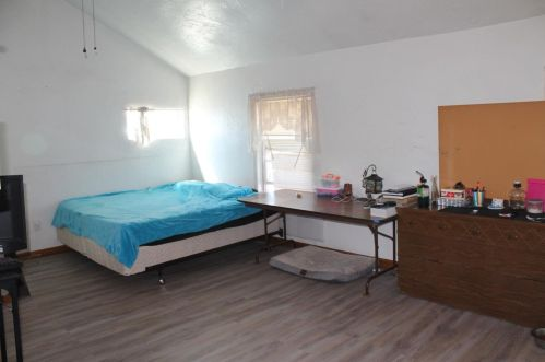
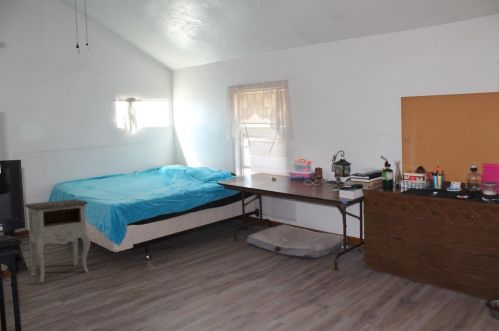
+ nightstand (58, 238)
